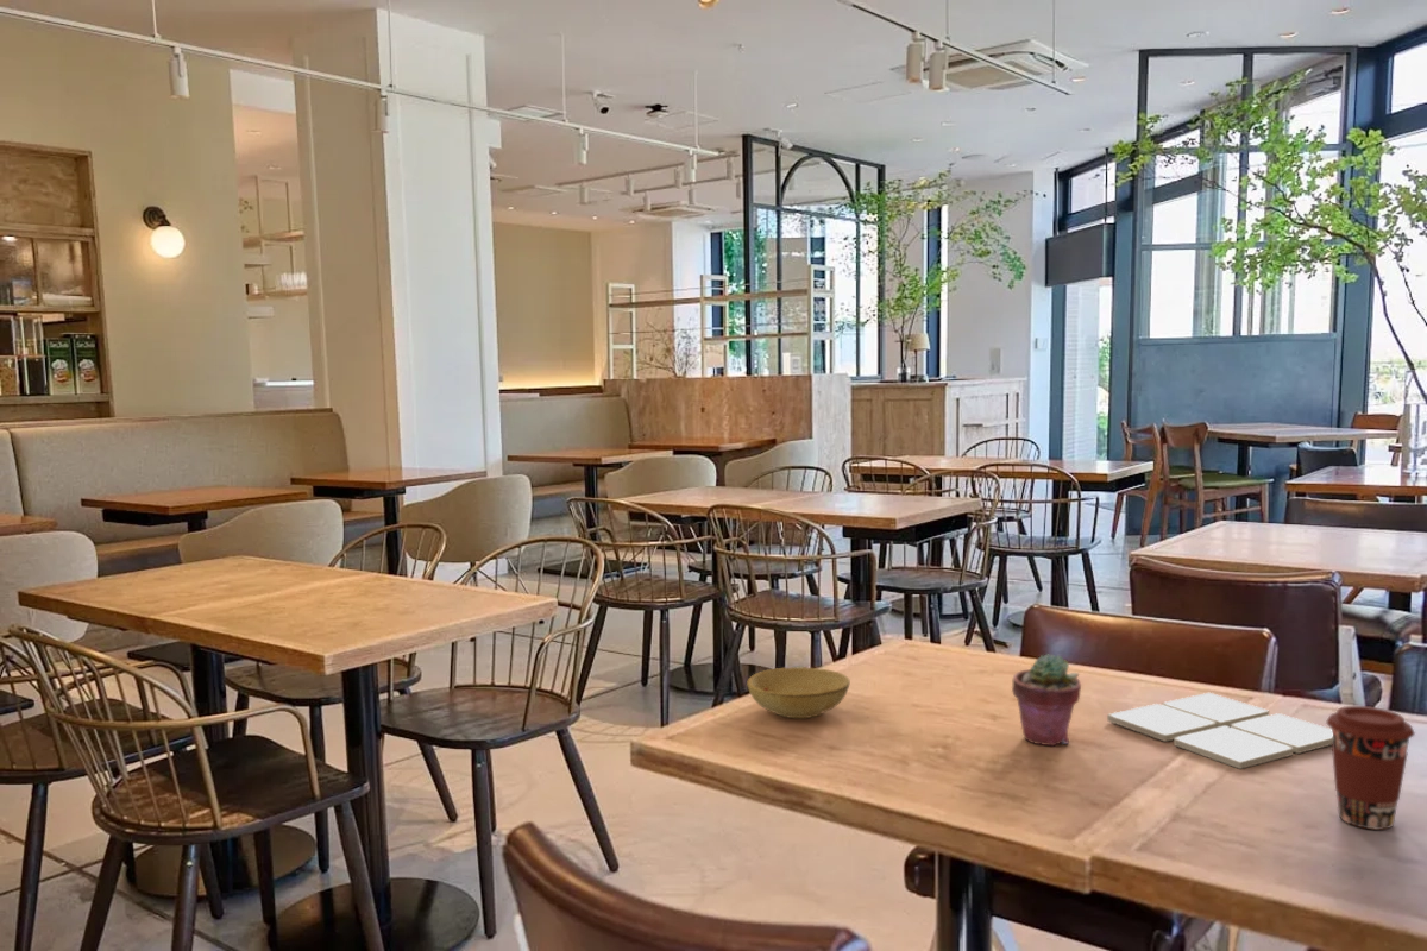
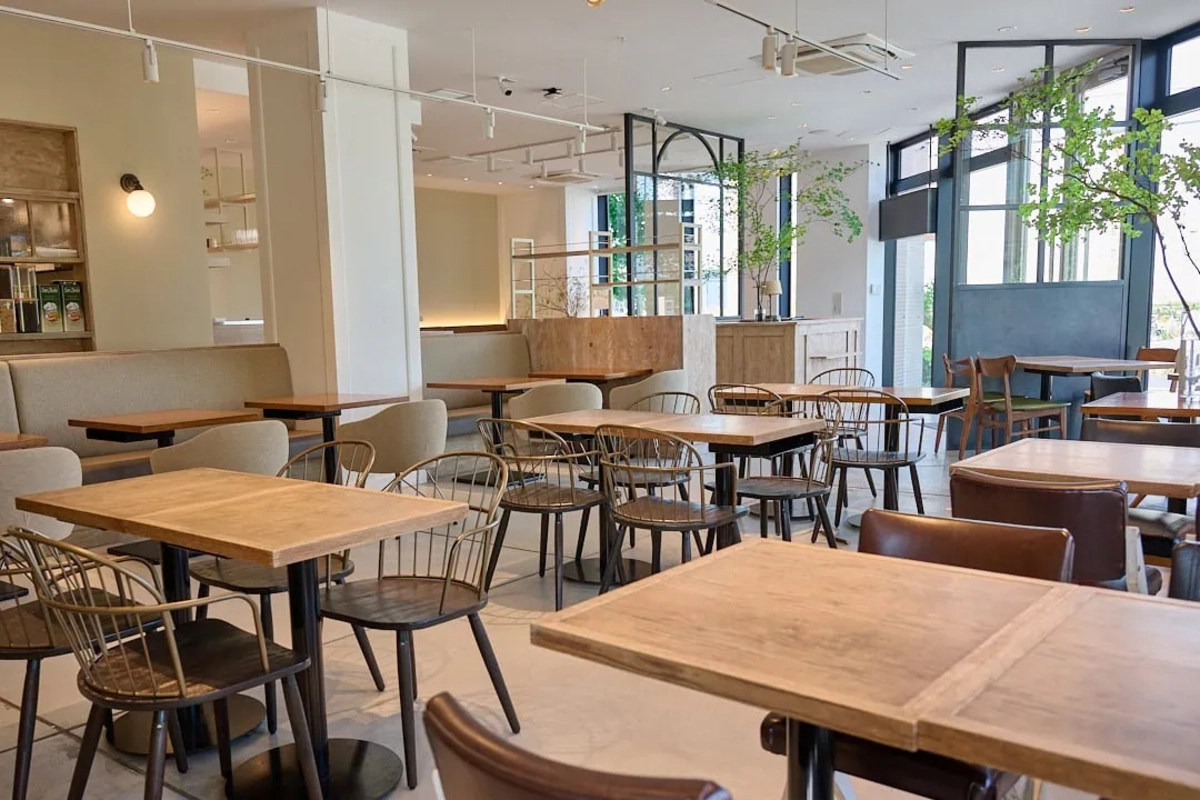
- drink coaster (1222, 726)
- bowl (798, 694)
- potted succulent (1045, 695)
- coffee cup (1368, 767)
